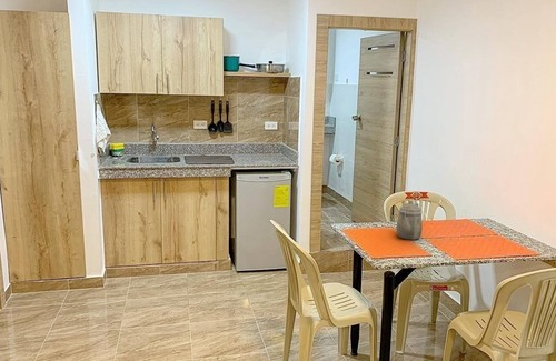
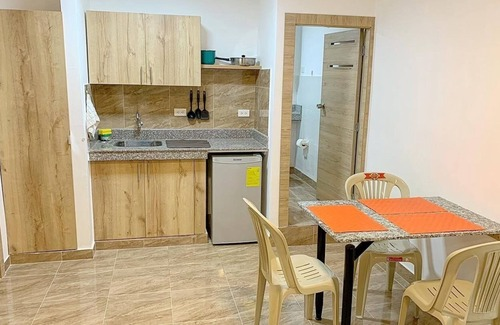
- teapot (409, 218)
